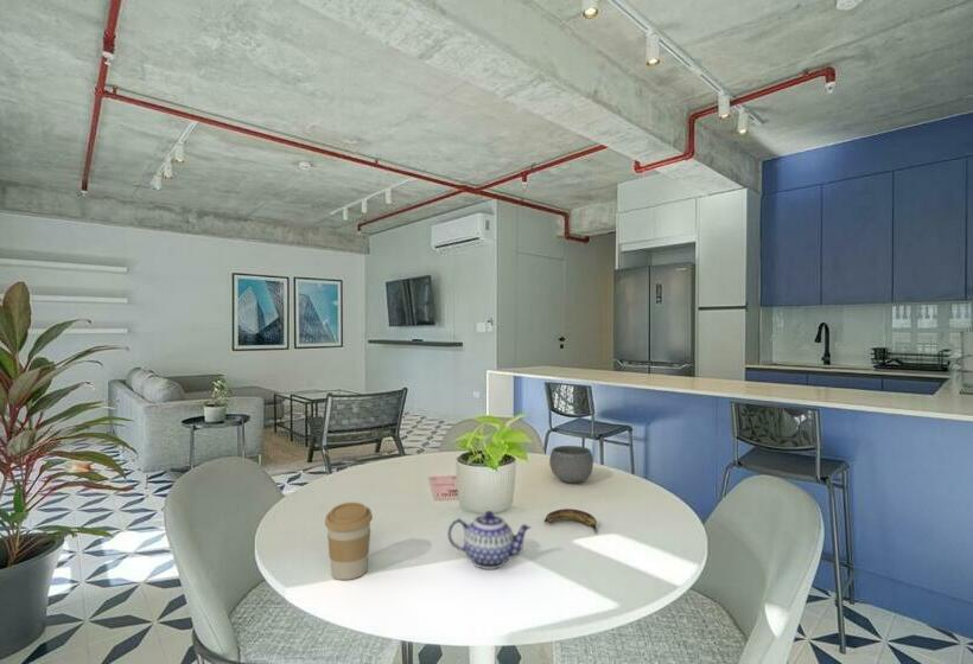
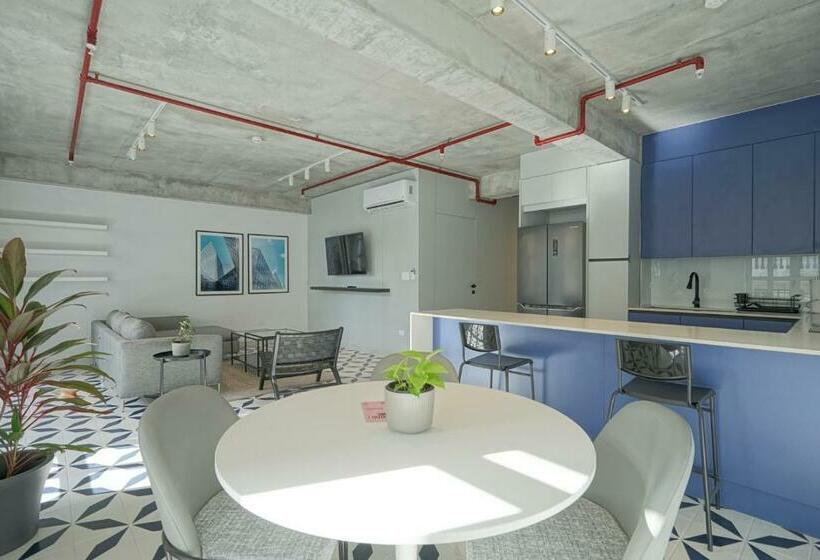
- banana (571, 518)
- teapot (489, 536)
- bowl (571, 465)
- coffee cup (349, 540)
